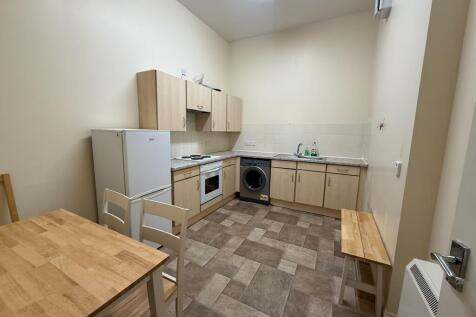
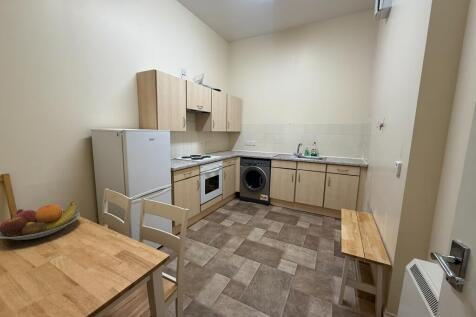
+ fruit bowl (39, 218)
